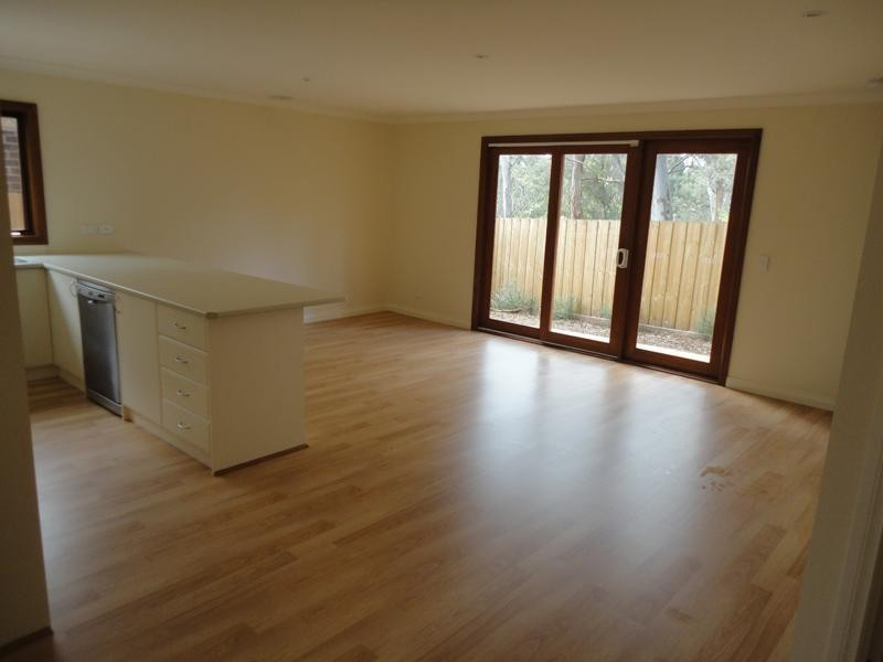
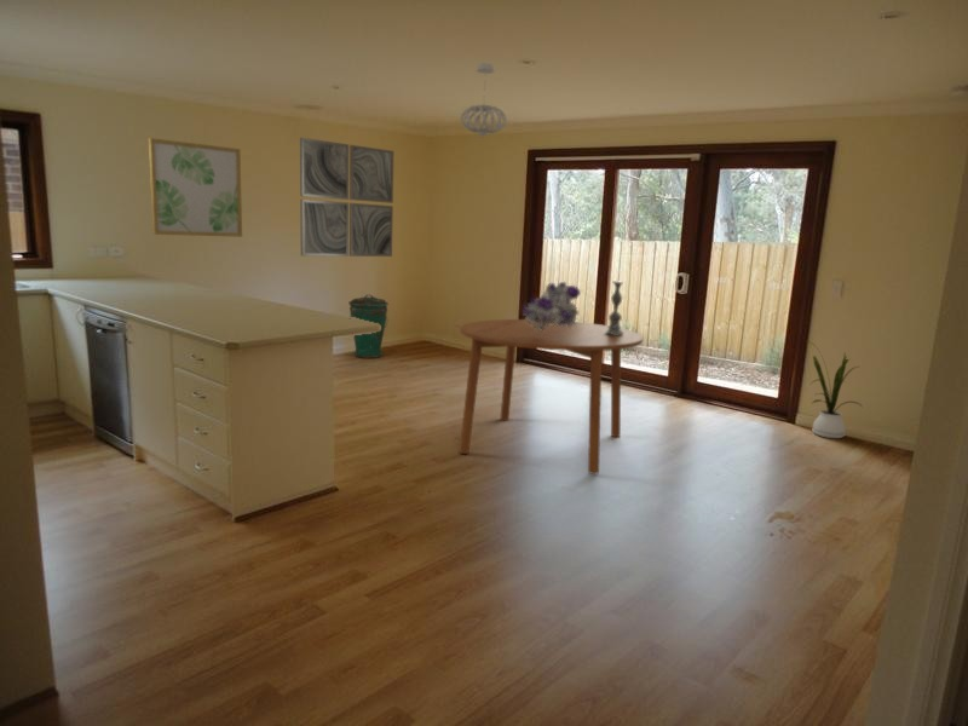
+ pendant light (484, 100)
+ dining table (512, 379)
+ wall art (197, 190)
+ trash can (369, 321)
+ wall art (350, 198)
+ candlestick (615, 307)
+ house plant (832, 388)
+ bouquet (555, 309)
